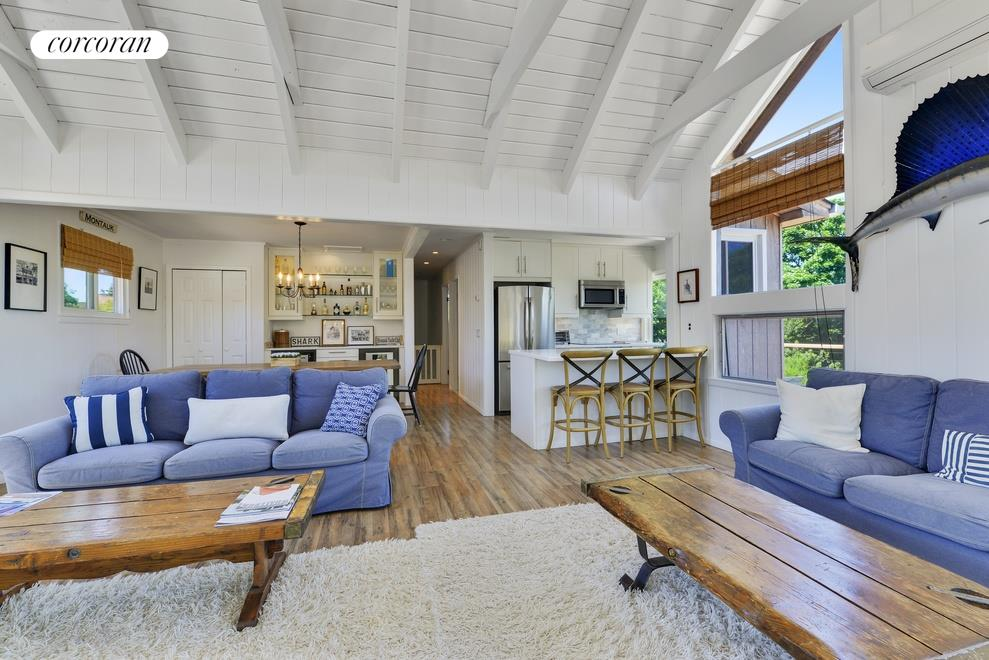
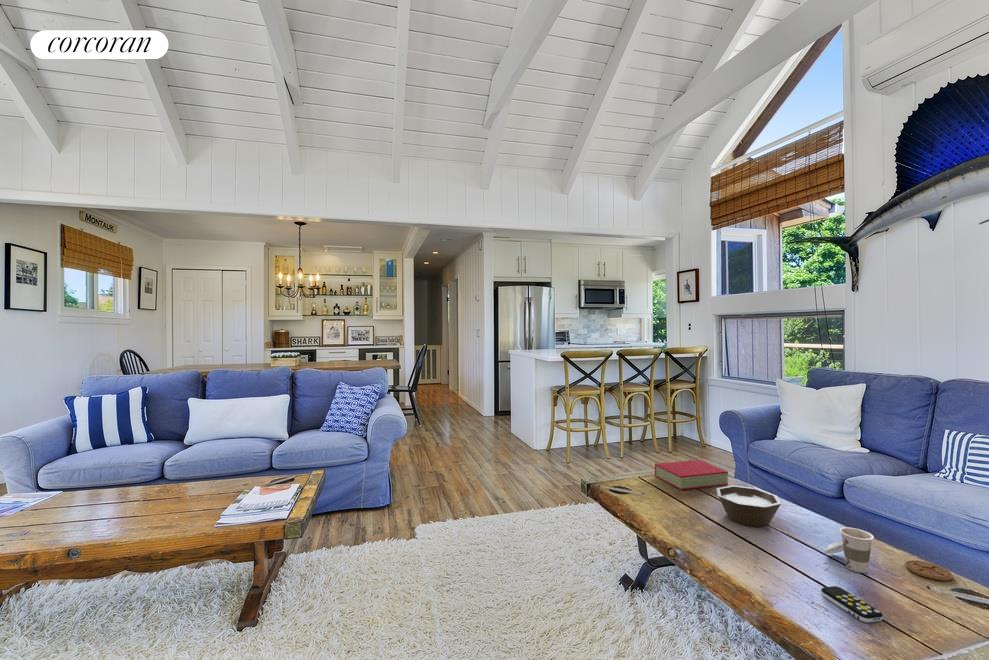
+ cup (848, 546)
+ coaster (928, 570)
+ remote control (850, 603)
+ book (690, 473)
+ bowl (747, 507)
